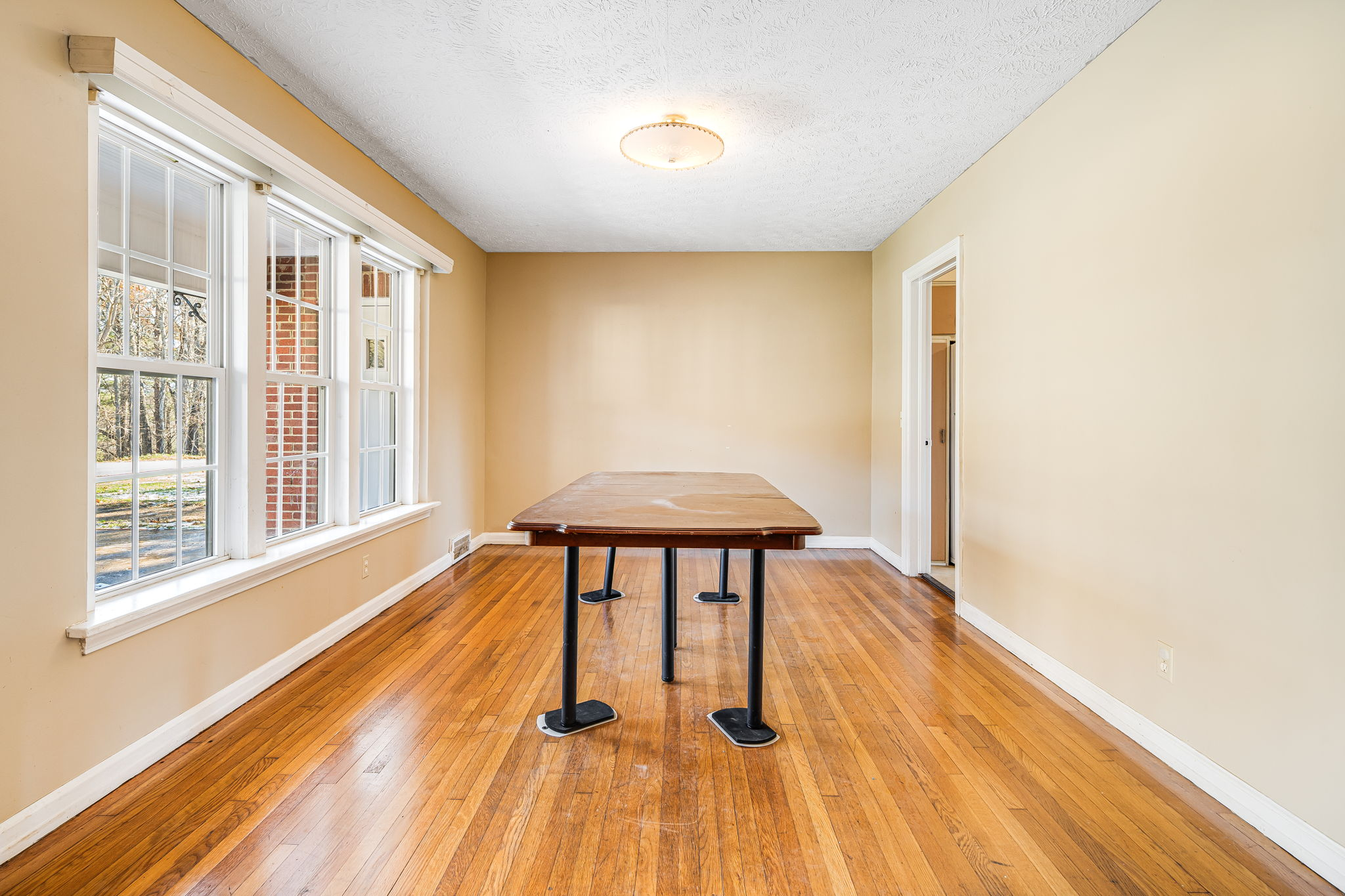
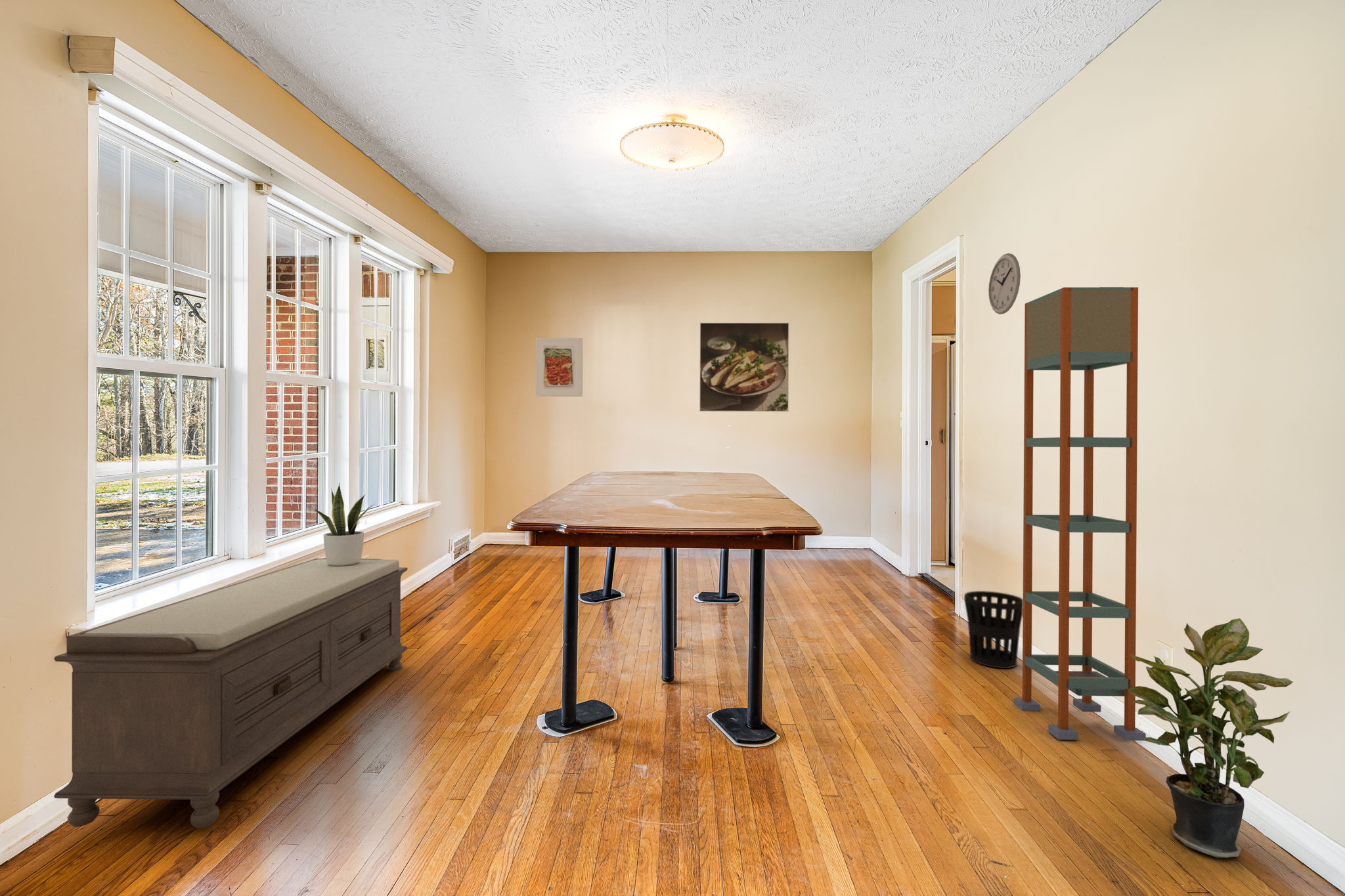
+ wastebasket (993, 629)
+ wall clock (1002, 284)
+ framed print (743, 367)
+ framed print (559, 367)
+ potted plant (1208, 727)
+ shelving unit (1084, 507)
+ bench (278, 657)
+ potted plant (345, 522)
